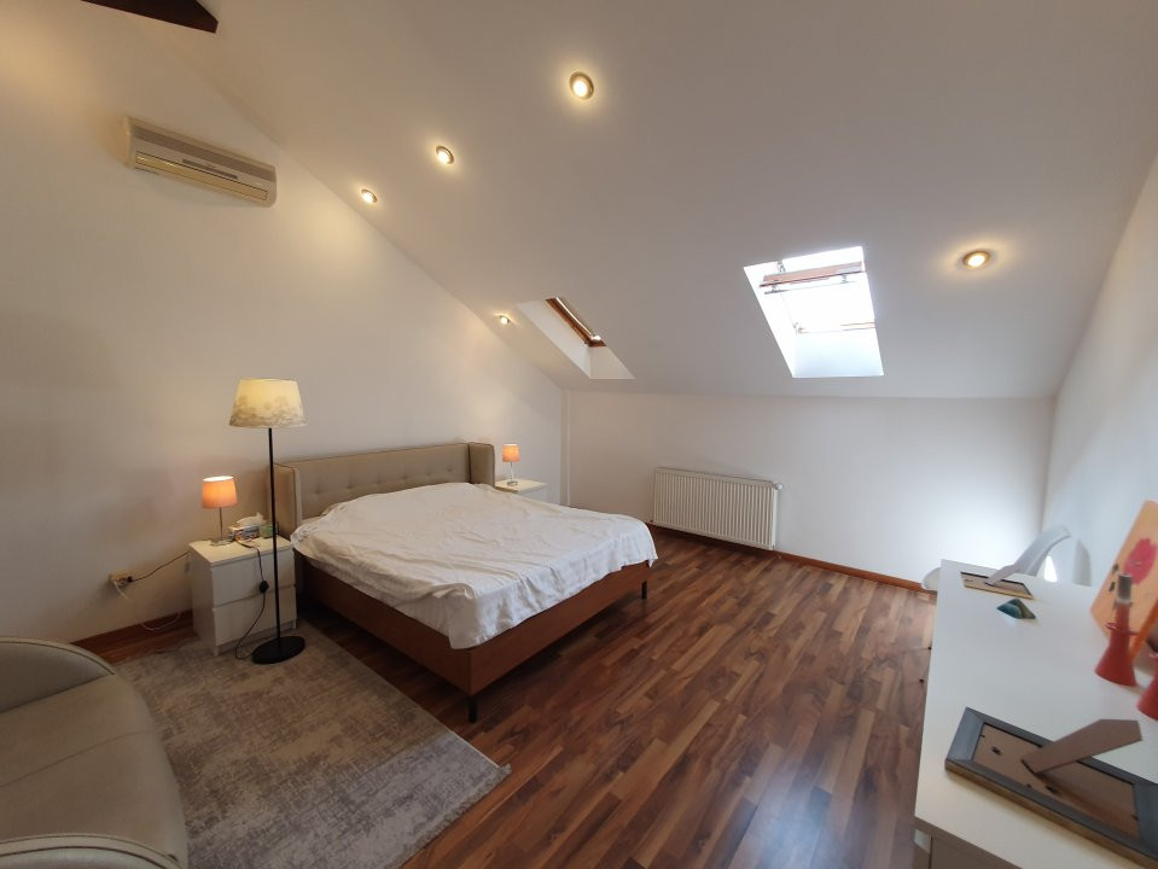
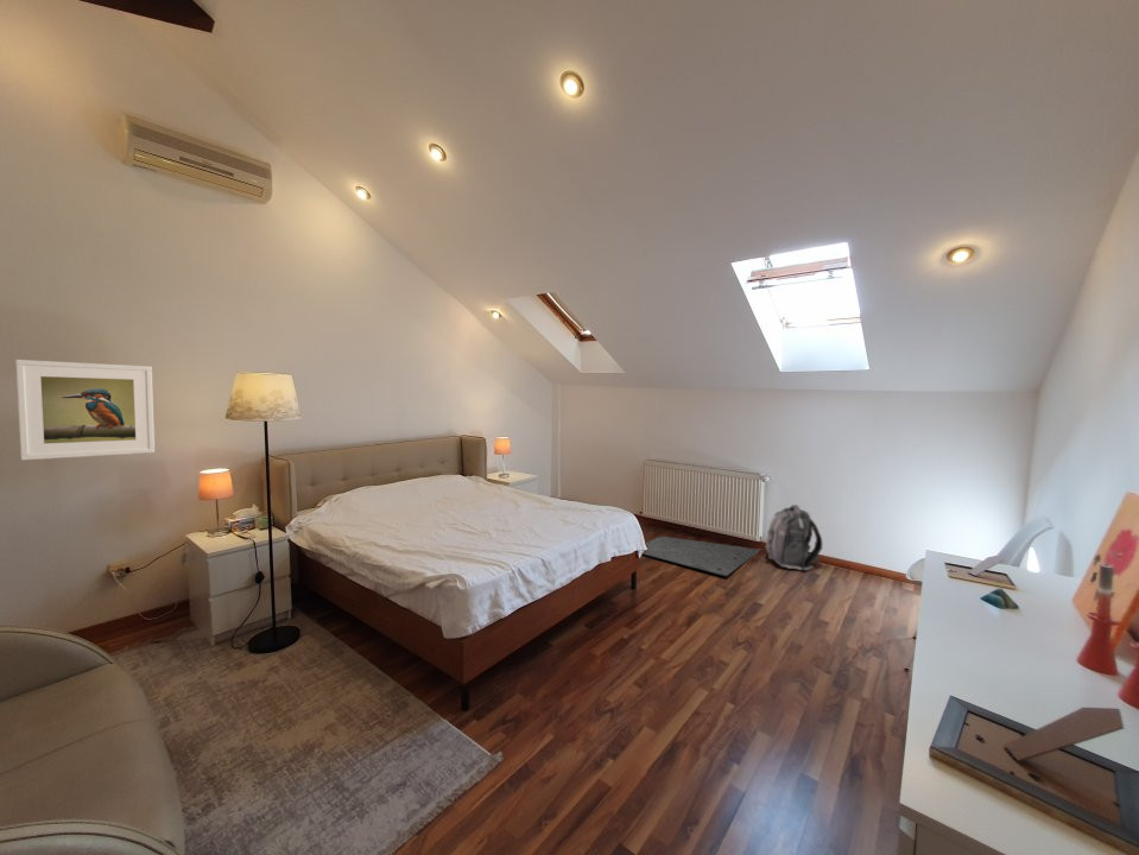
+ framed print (90, 410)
+ door mat (696, 549)
+ backpack (792, 534)
